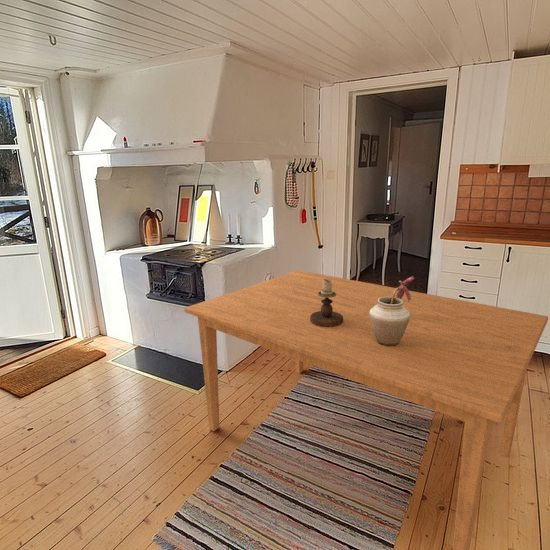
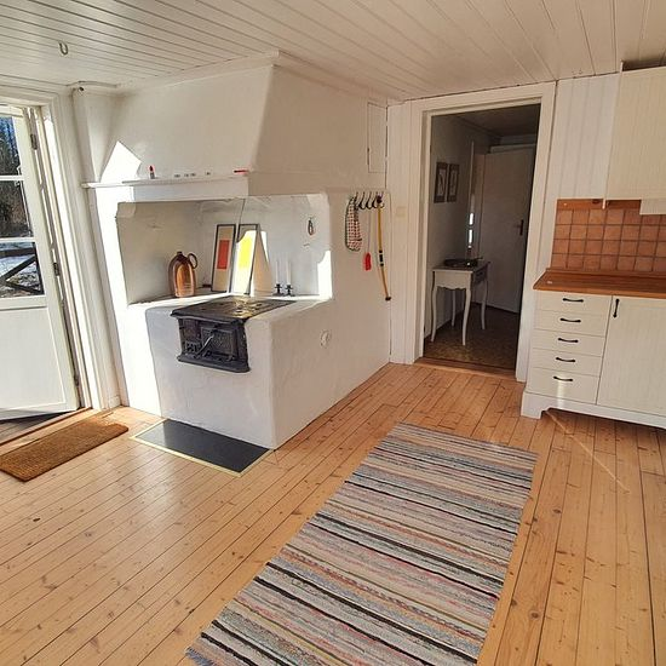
- vase (392, 309)
- dining table (353, 379)
- candlestick (326, 300)
